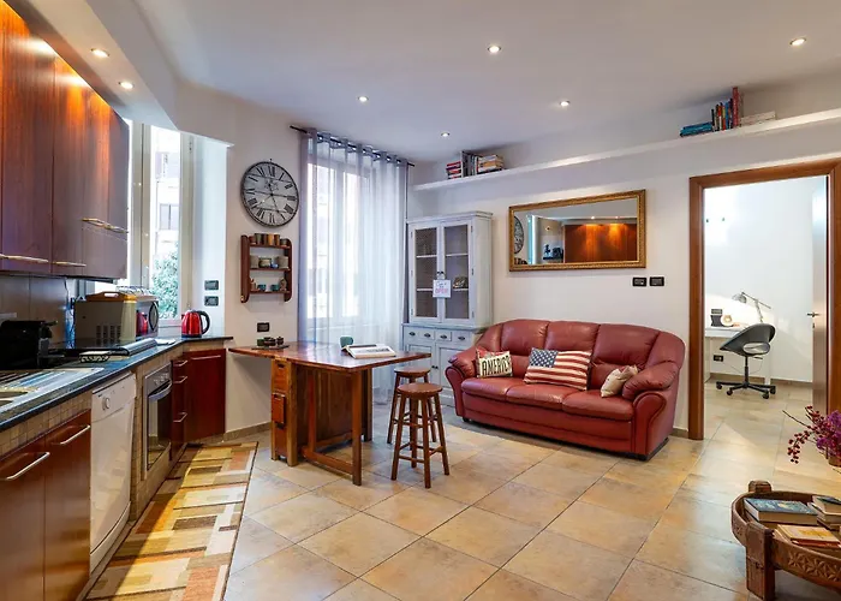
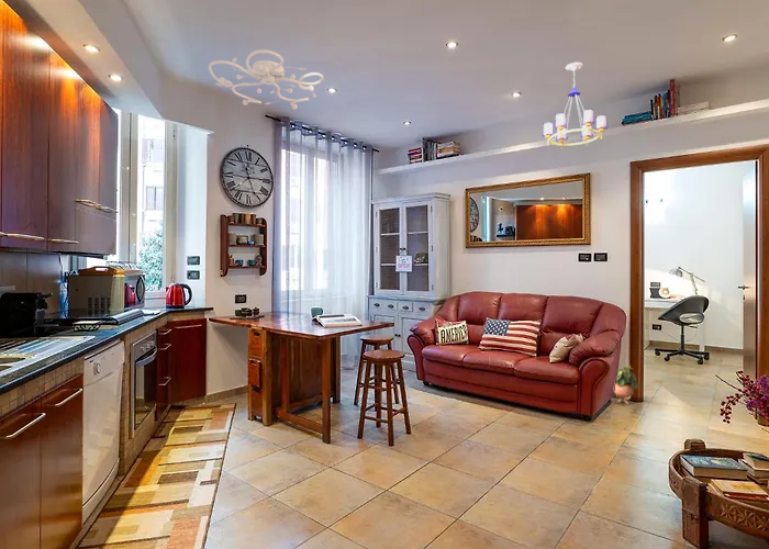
+ chandelier (577, 104)
+ ceiling light fixture (267, 79)
+ potted plant (625, 383)
